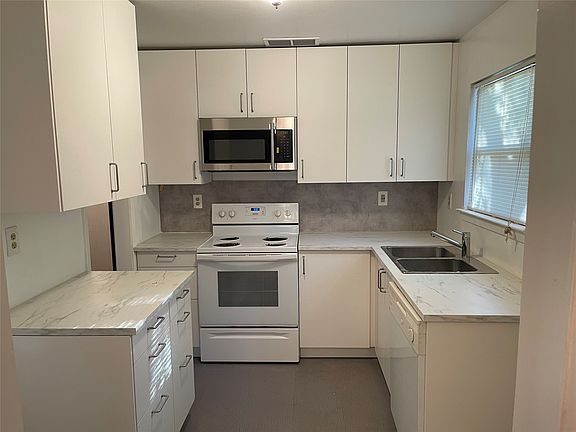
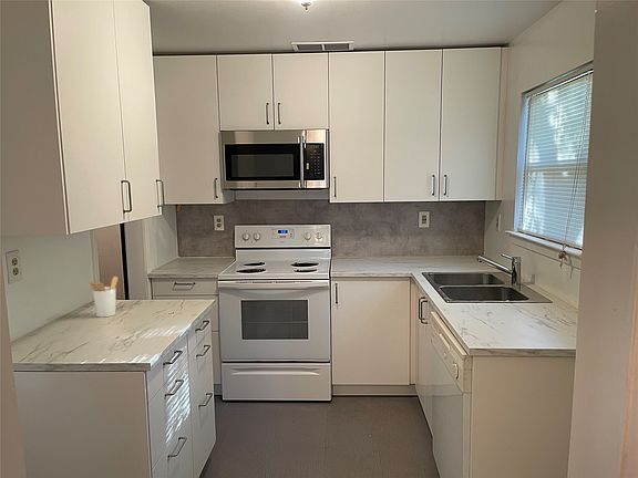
+ utensil holder (102, 297)
